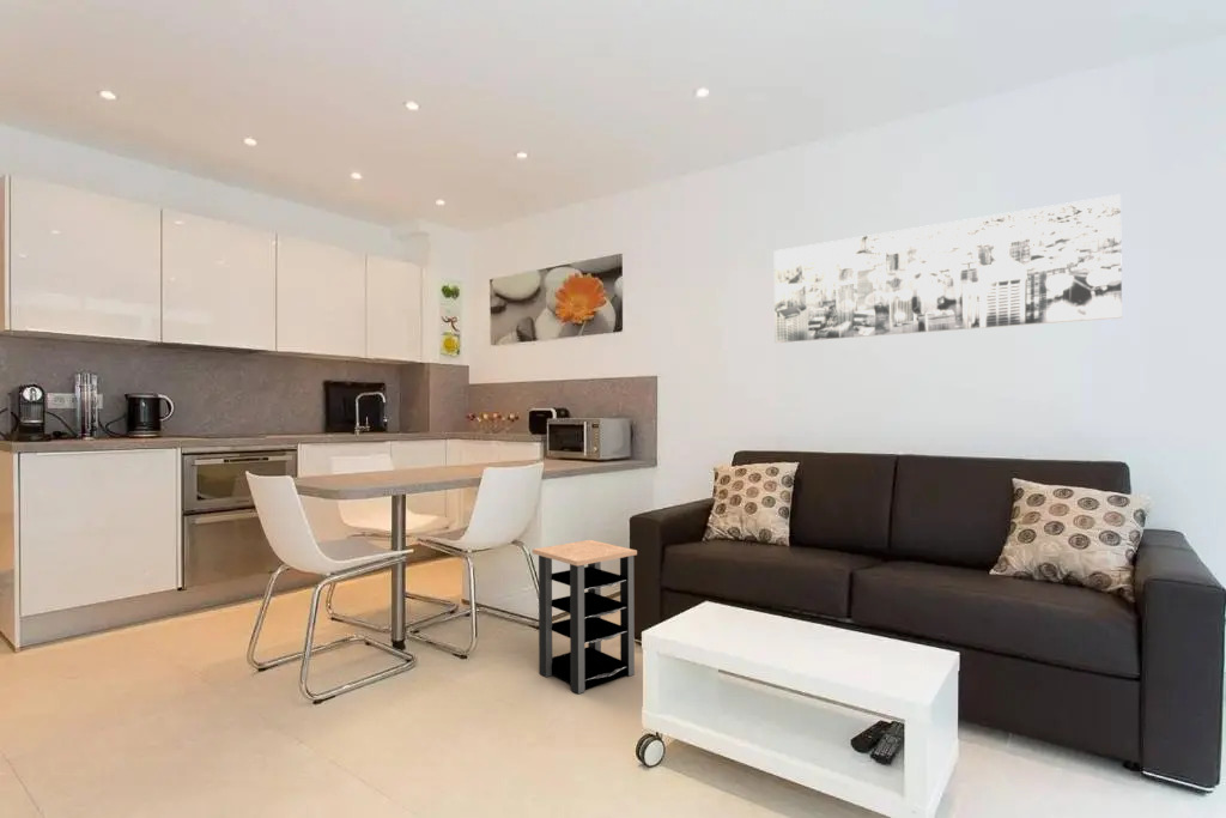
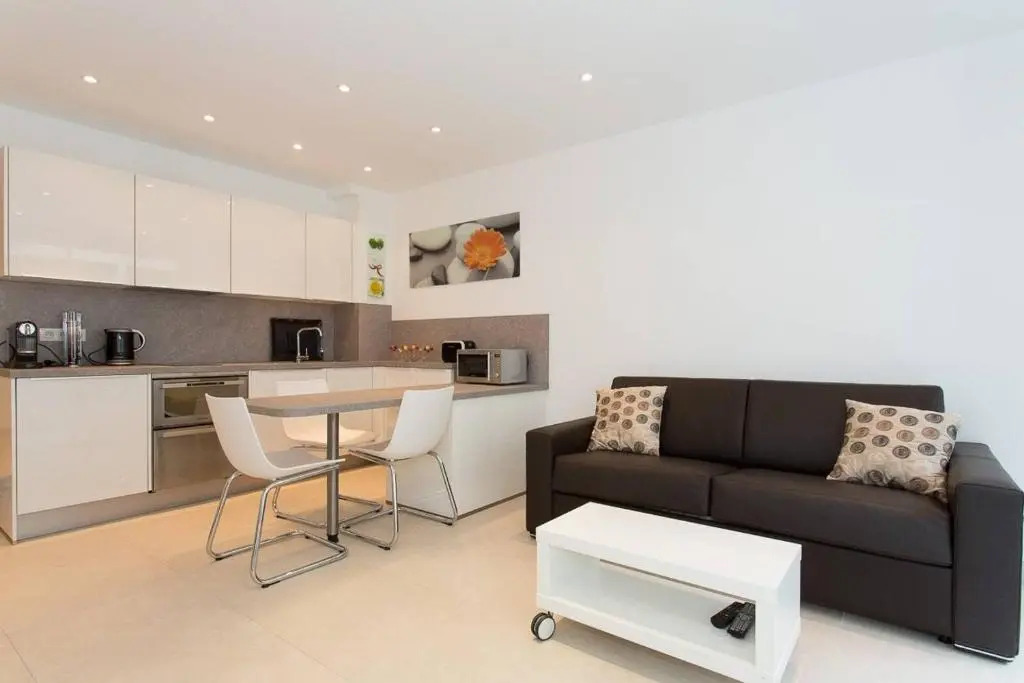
- side table (585, 611)
- wall art (923, 279)
